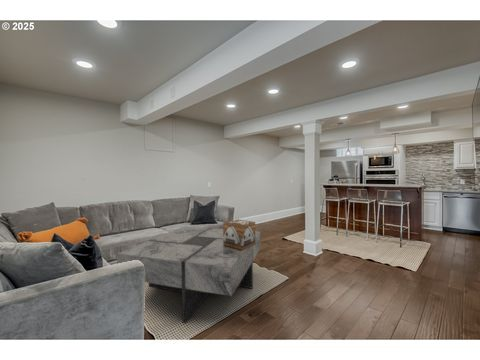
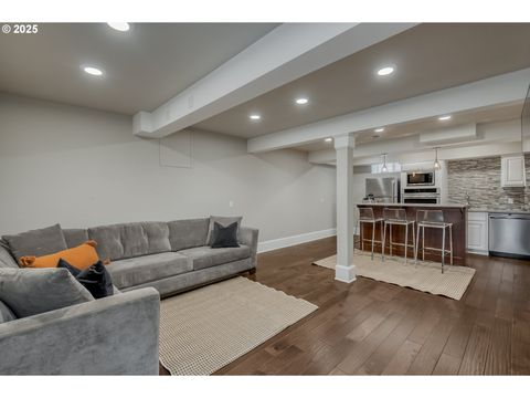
- coffee table (200, 263)
- decorative box (239, 233)
